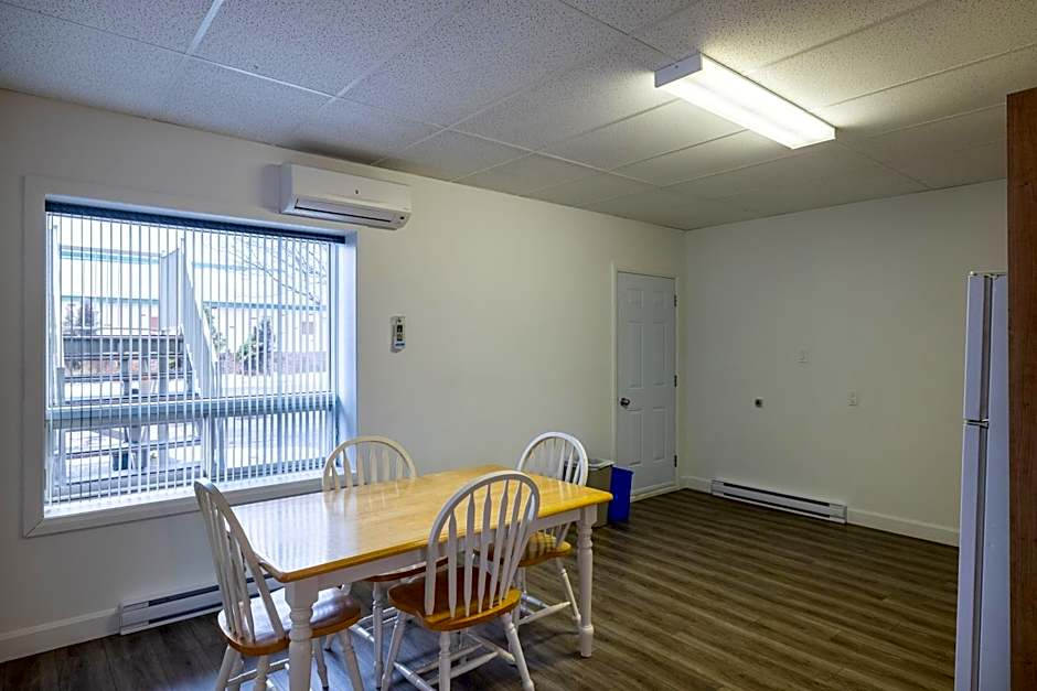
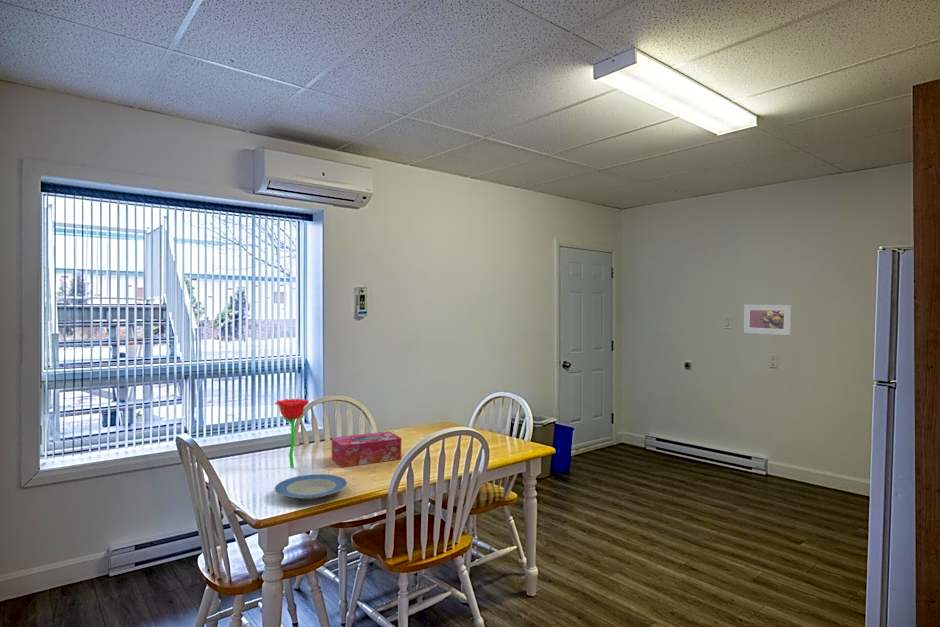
+ flower (292, 433)
+ tissue box (366, 448)
+ plate (311, 489)
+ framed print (766, 319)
